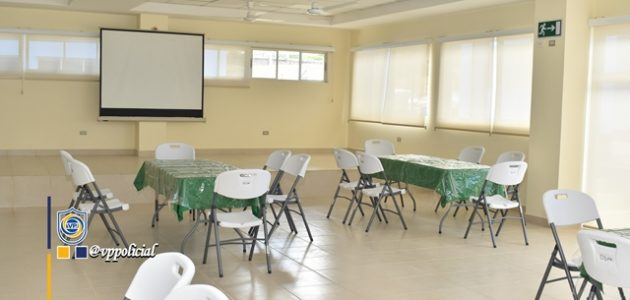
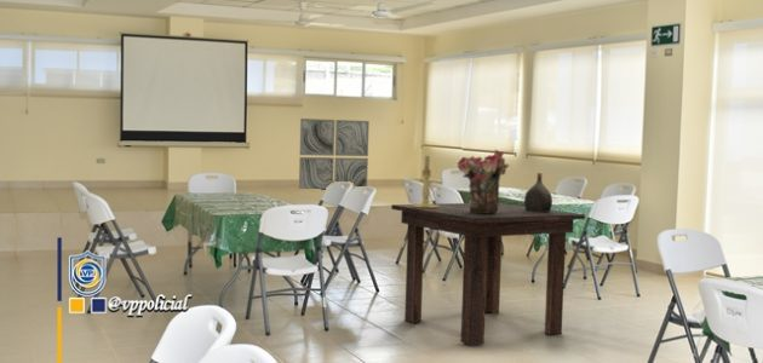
+ water jug (538, 191)
+ candle holder (426, 180)
+ bouquet (482, 180)
+ dining table (483, 267)
+ wall art (333, 155)
